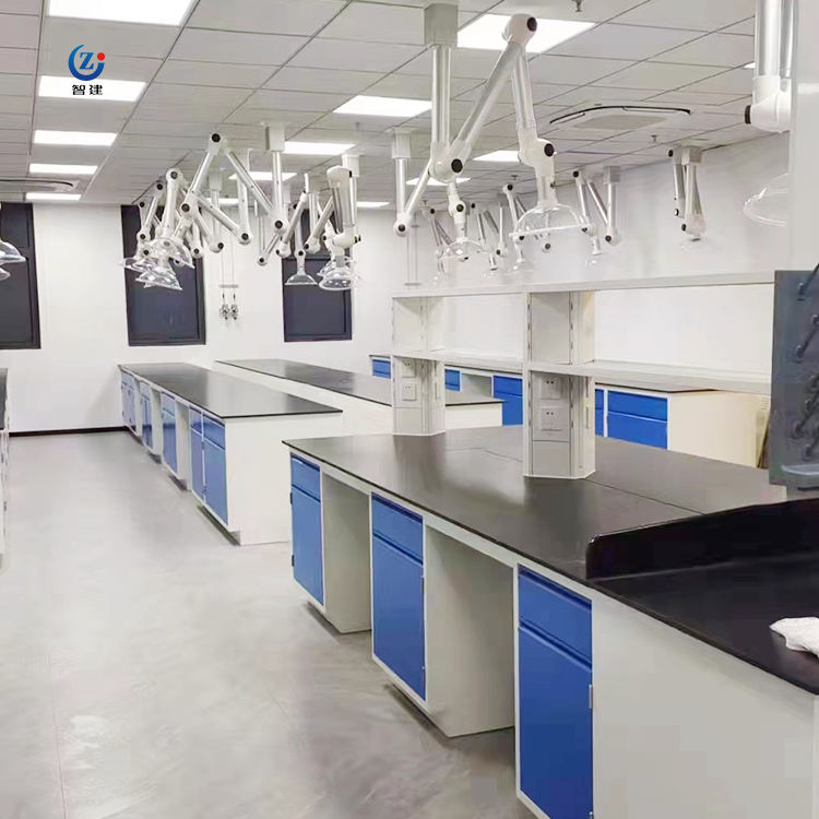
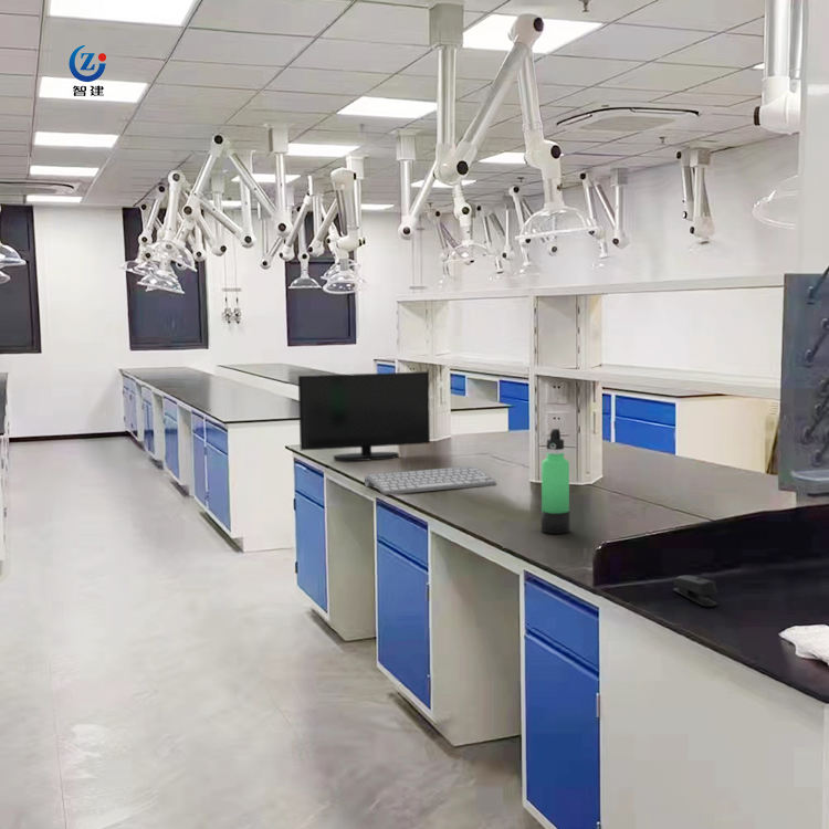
+ thermos bottle (555, 480)
+ computer keyboard (430, 479)
+ stapler (694, 586)
+ monitor (365, 416)
